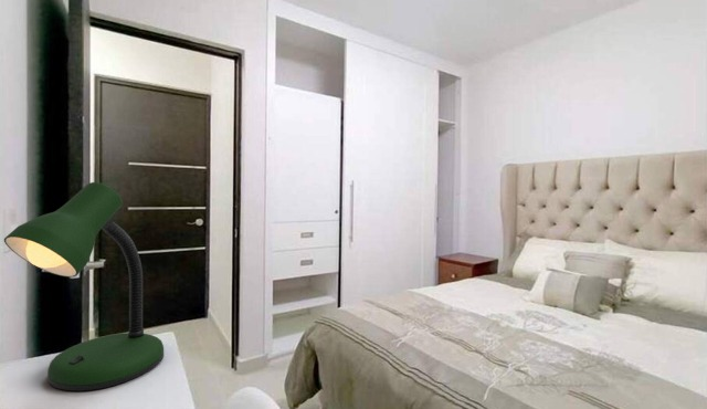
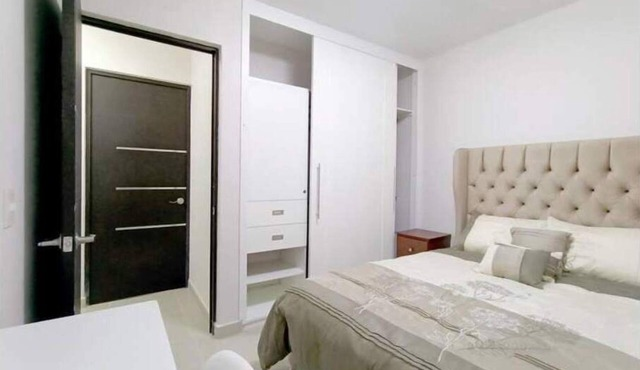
- desk lamp (82, 269)
